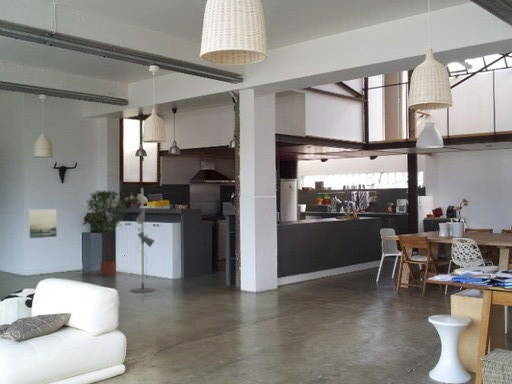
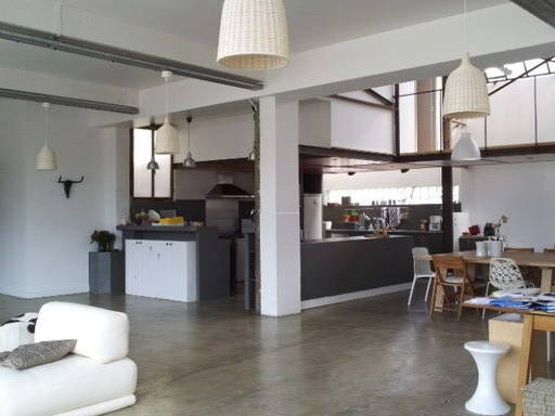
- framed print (42, 223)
- potted tree (103, 231)
- floor lamp (142, 241)
